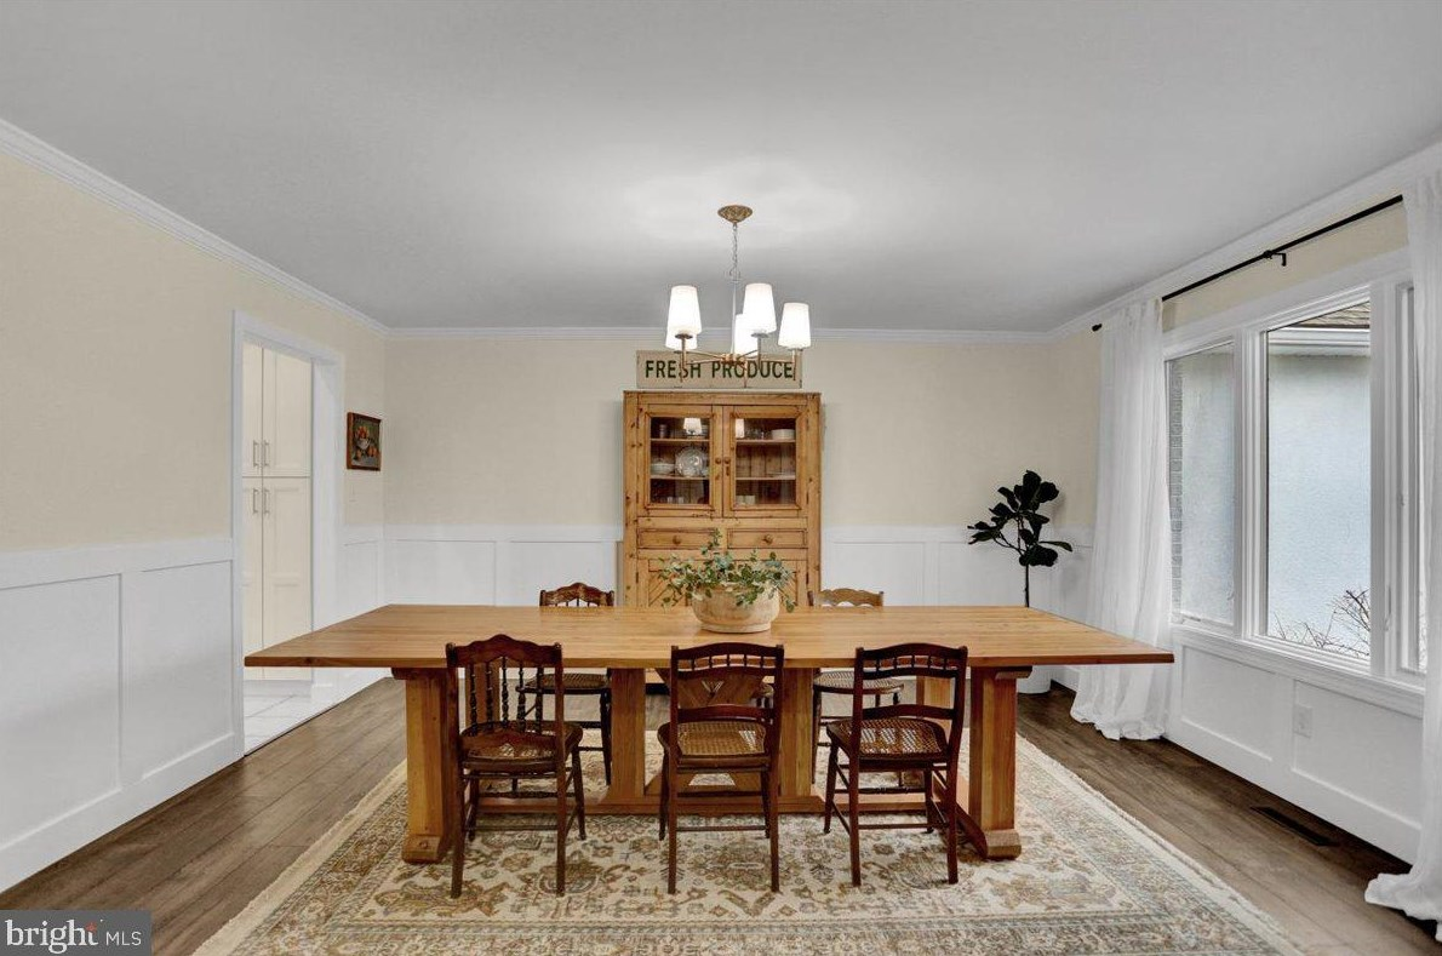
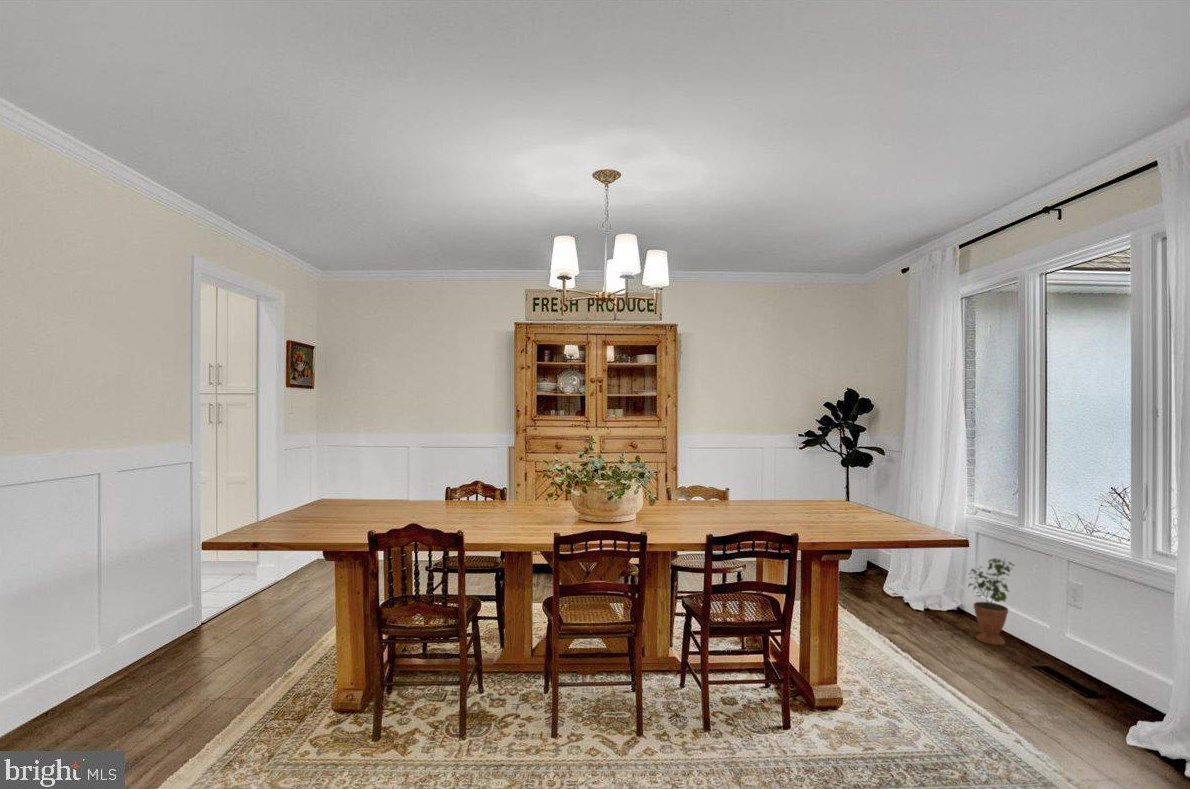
+ potted plant (991, 596)
